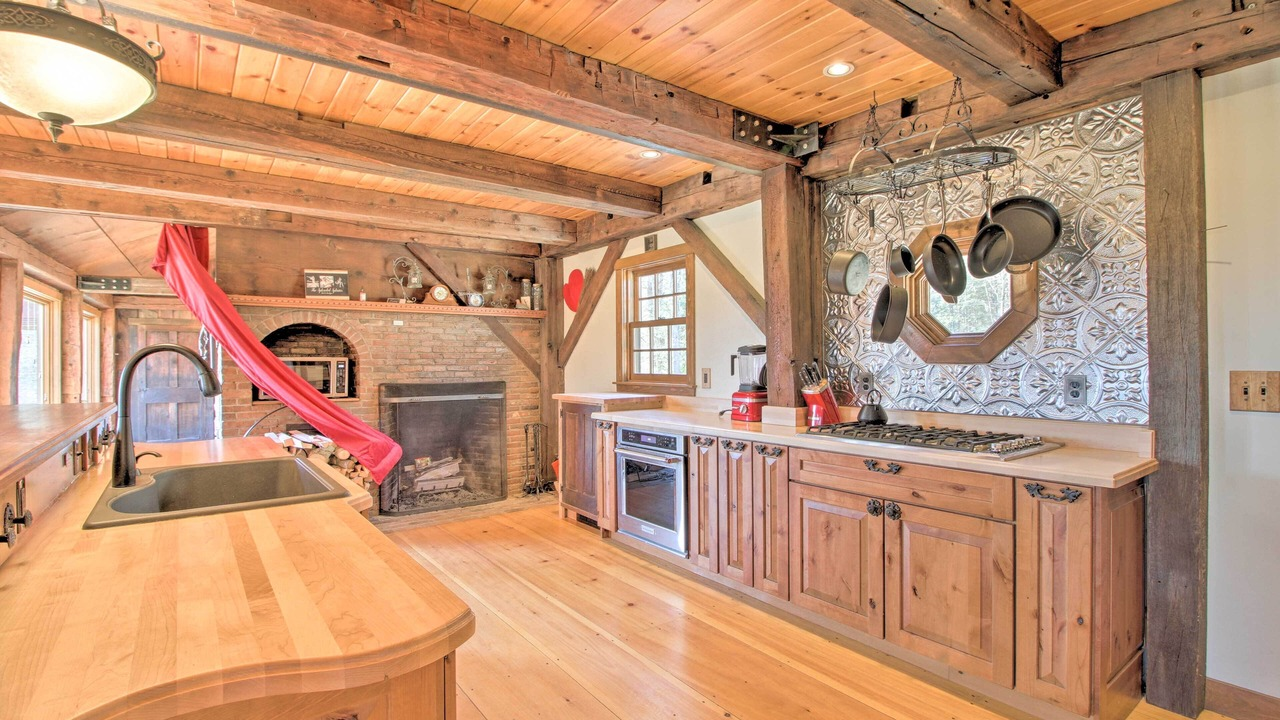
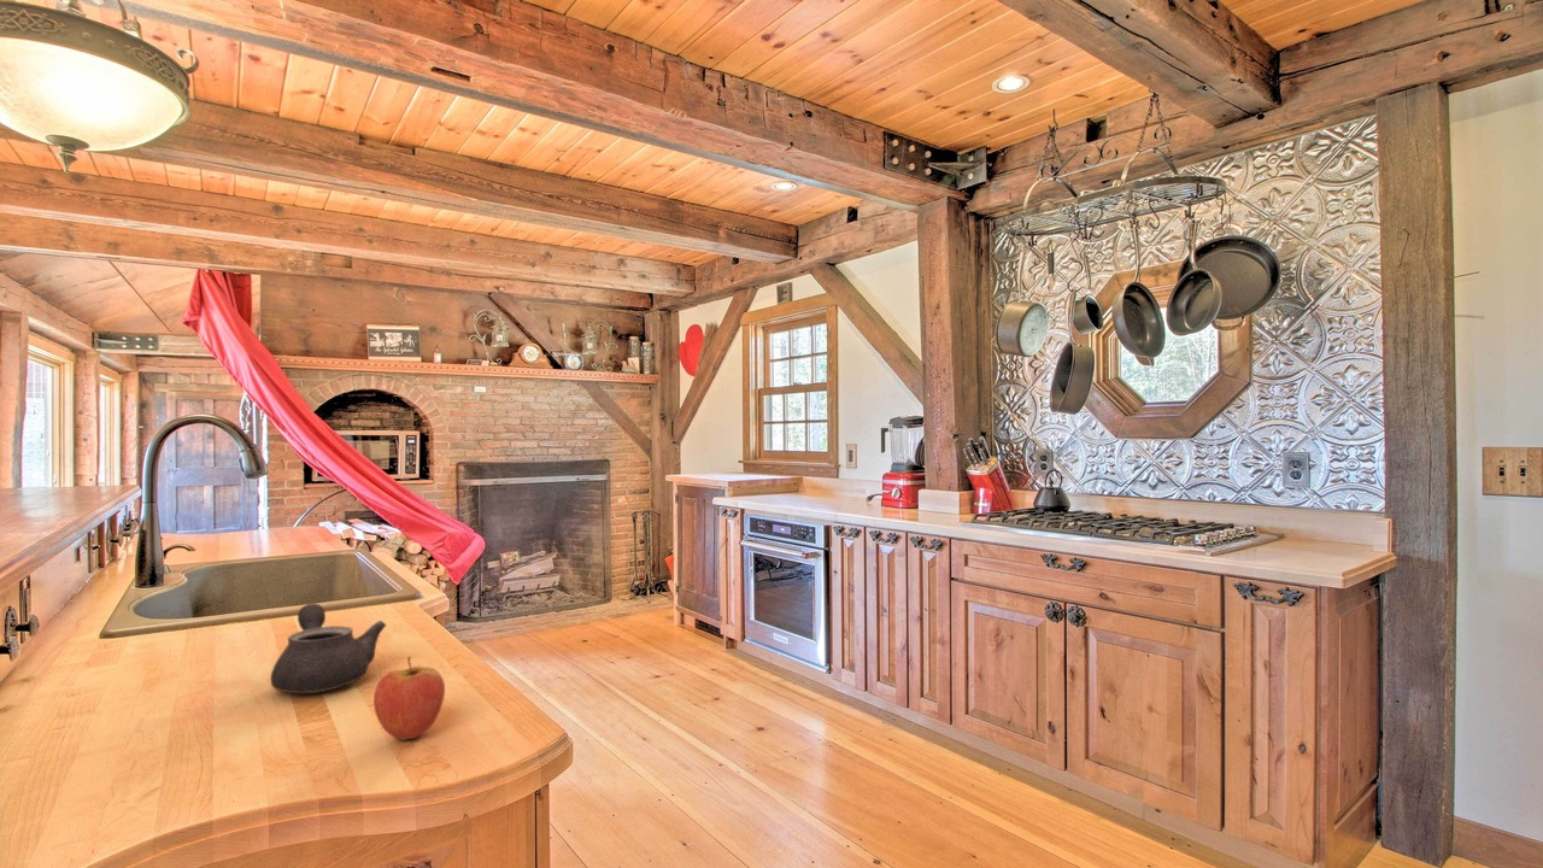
+ teapot (324, 644)
+ fruit (410, 694)
